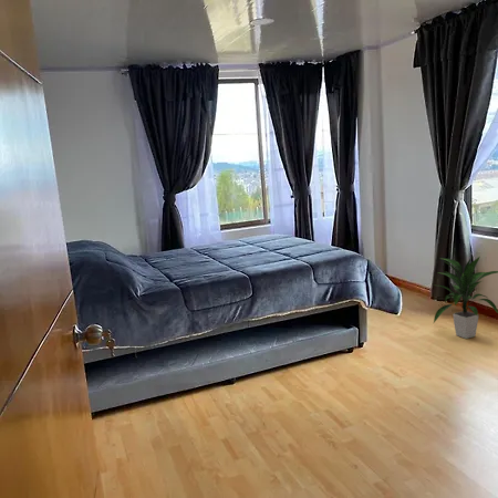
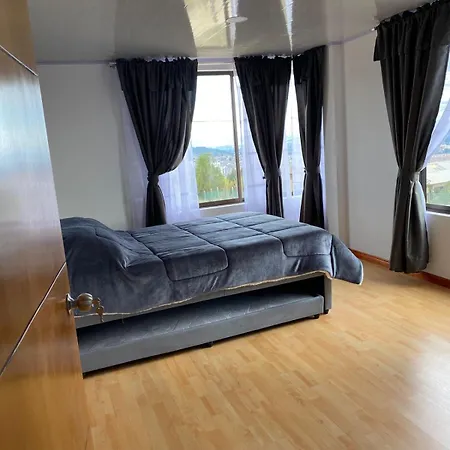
- indoor plant (461, 294)
